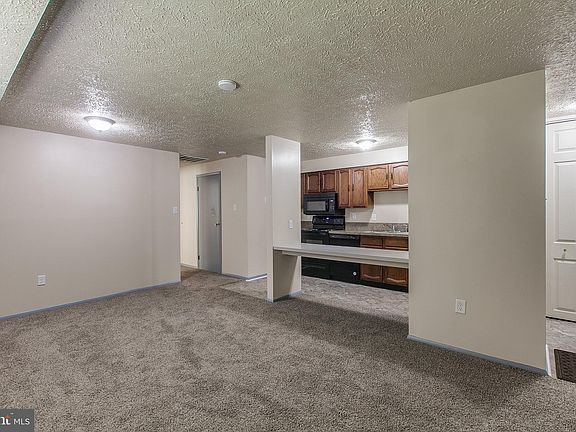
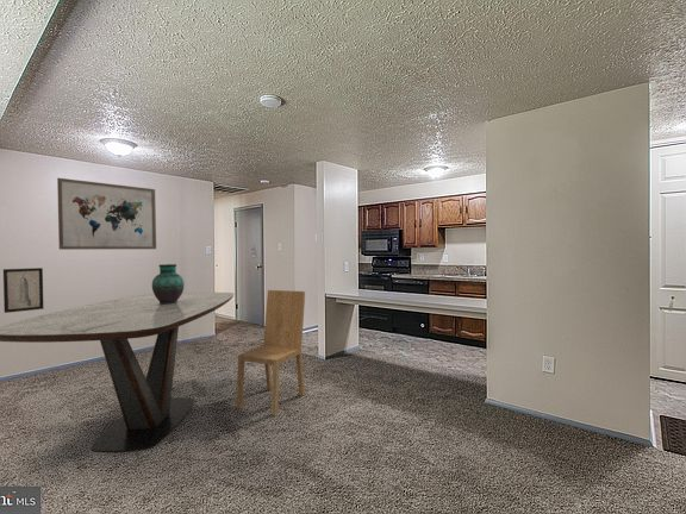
+ dining table (149, 365)
+ wall art (111, 217)
+ dining chair (272, 346)
+ wall art (24, 289)
+ vase (168, 283)
